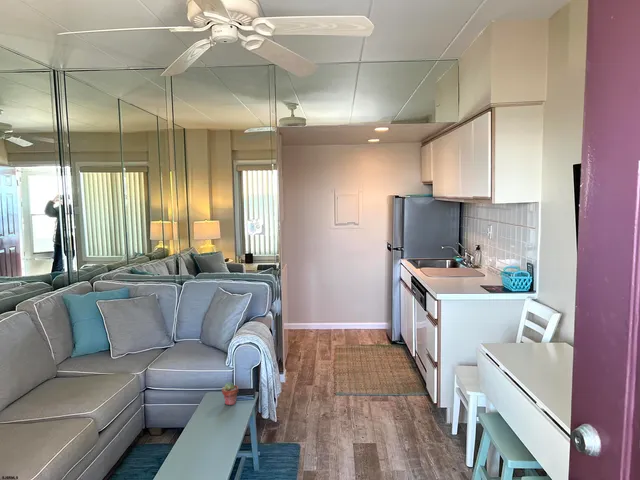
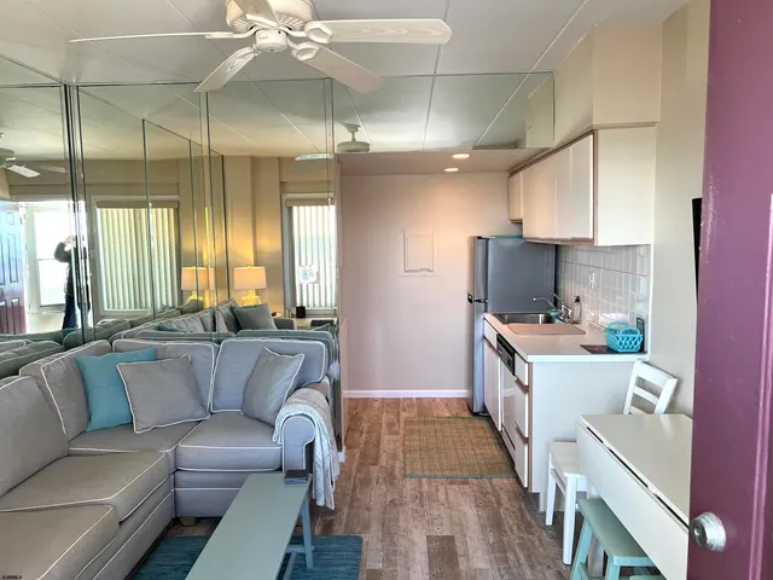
- potted succulent (230, 392)
